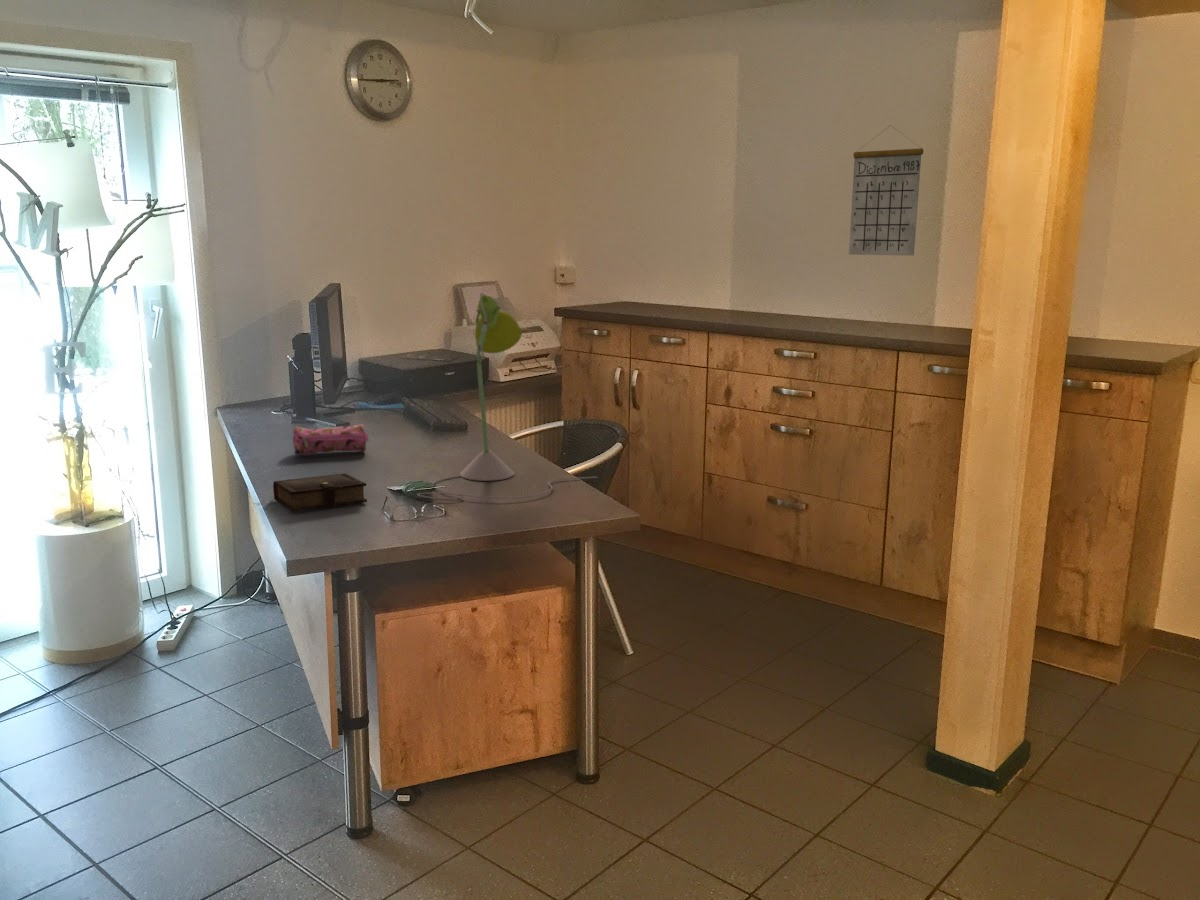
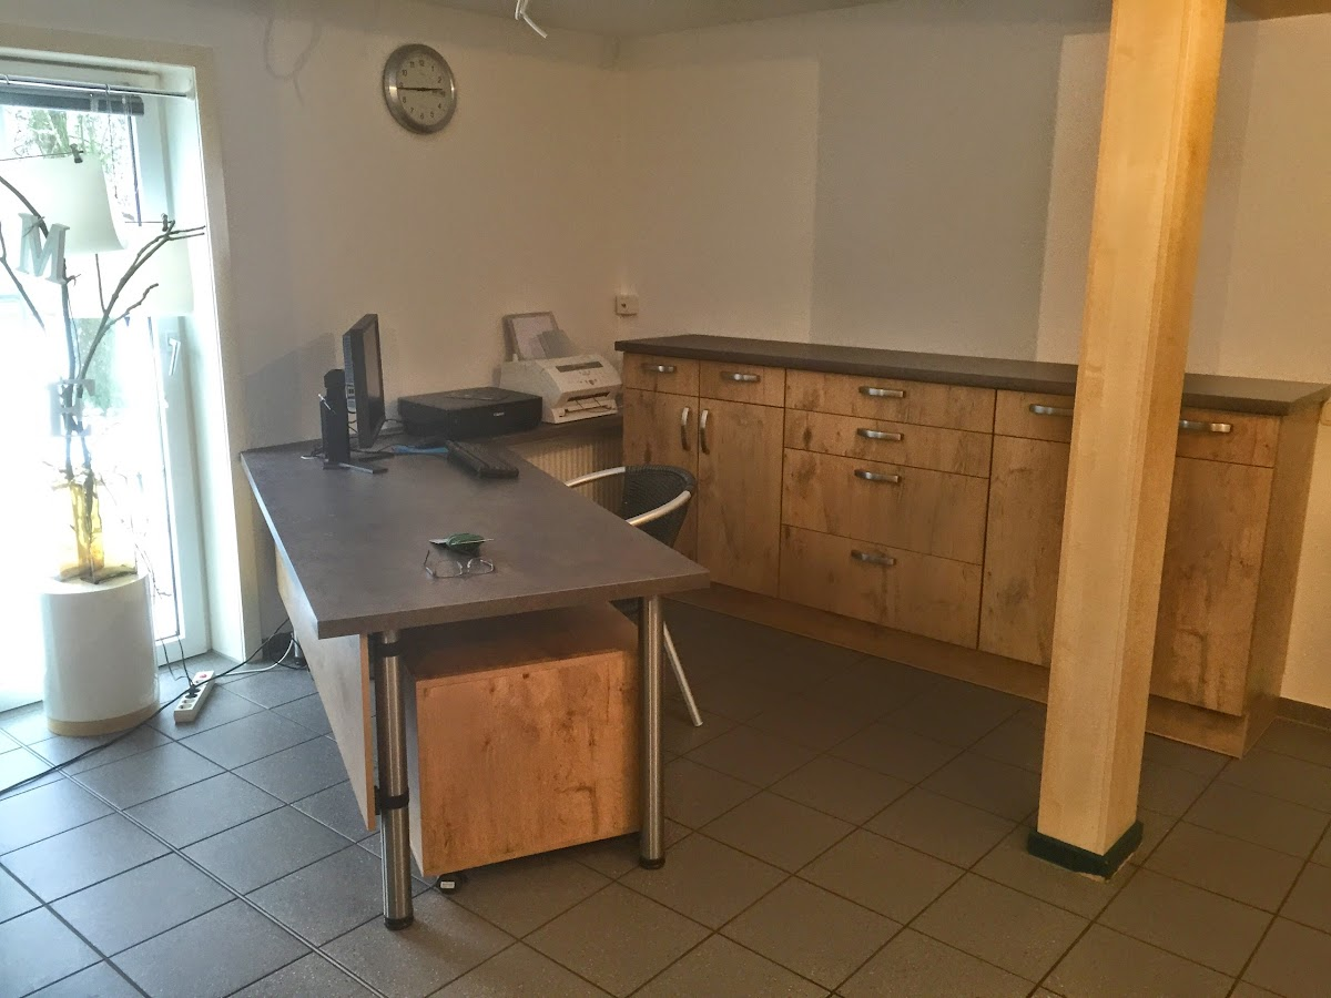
- book (306, 492)
- pencil case (330, 439)
- desk lamp (483, 391)
- calendar (885, 190)
